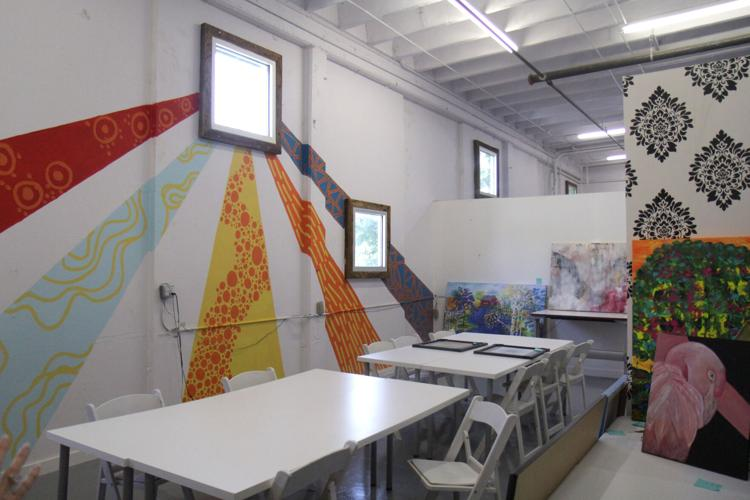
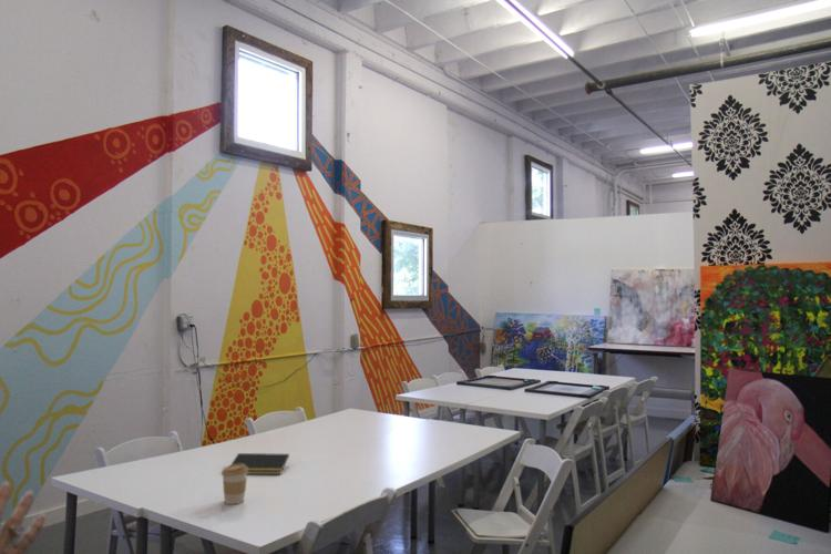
+ coffee cup (234, 483)
+ notepad (258, 463)
